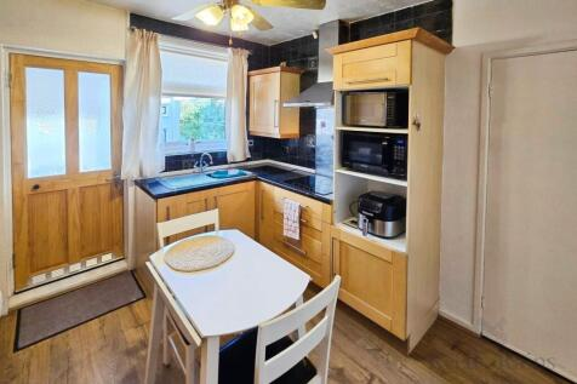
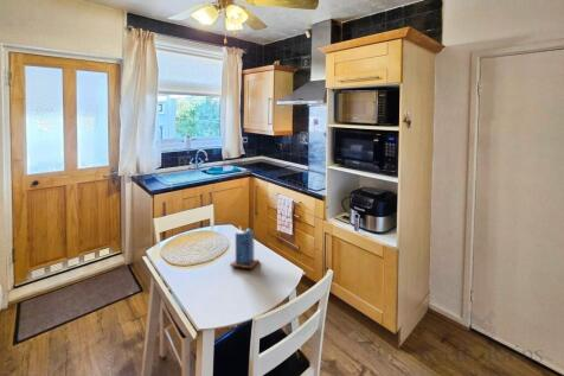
+ candle (244, 244)
